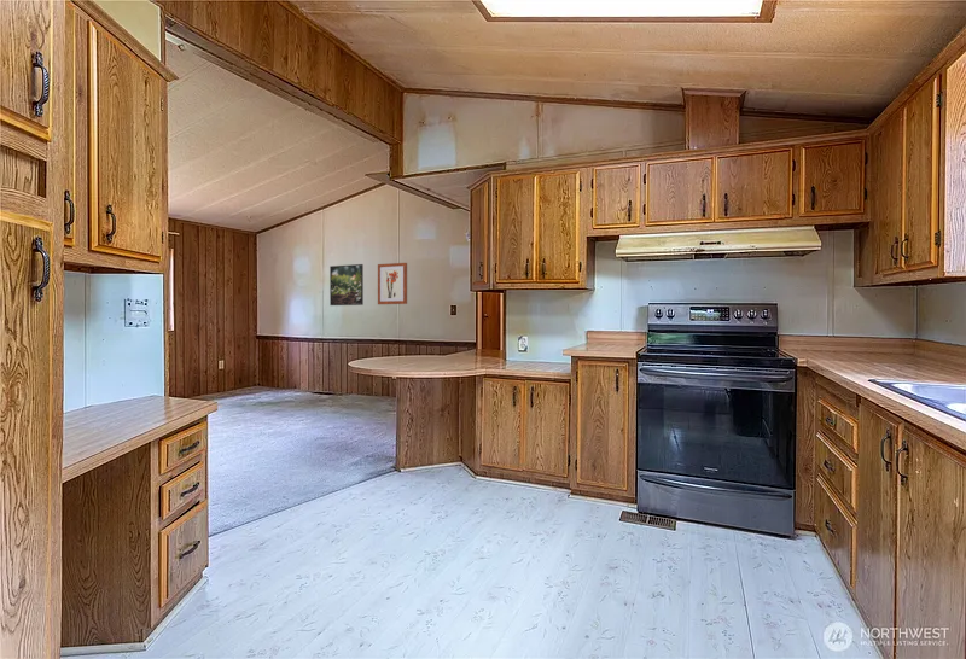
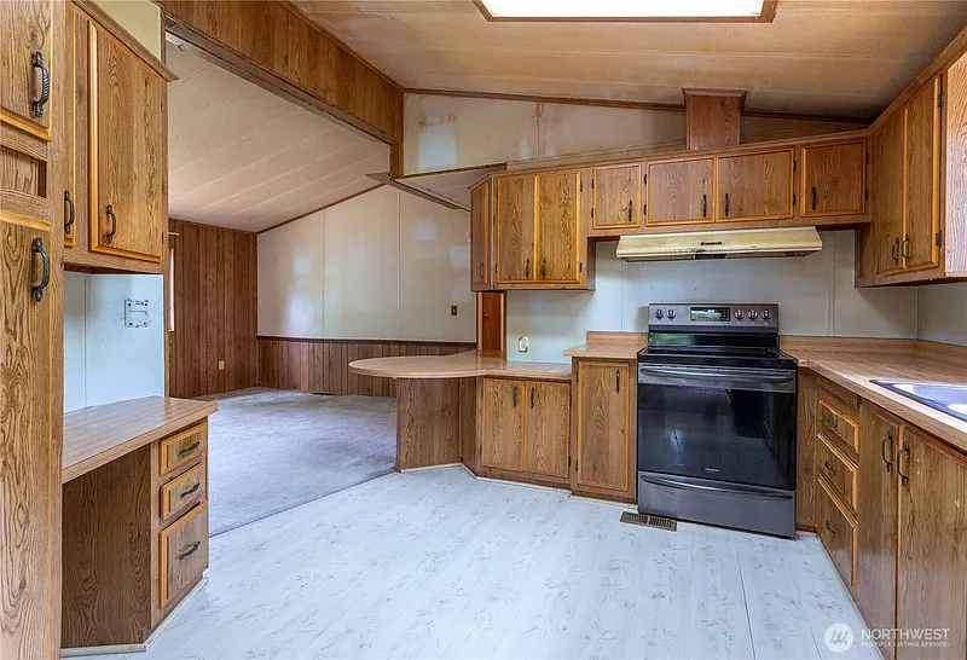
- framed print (345, 285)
- wall art (391, 284)
